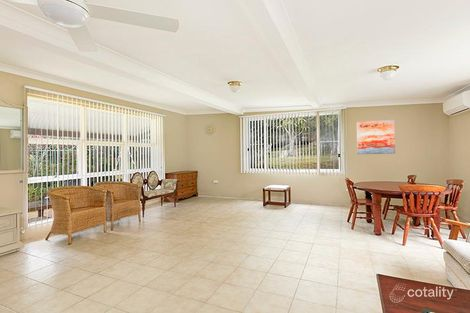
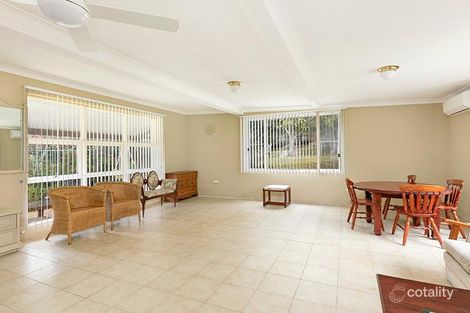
- wall art (375, 137)
